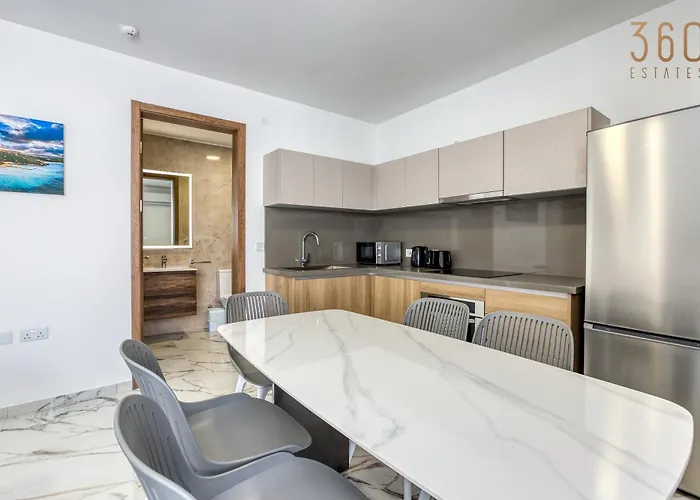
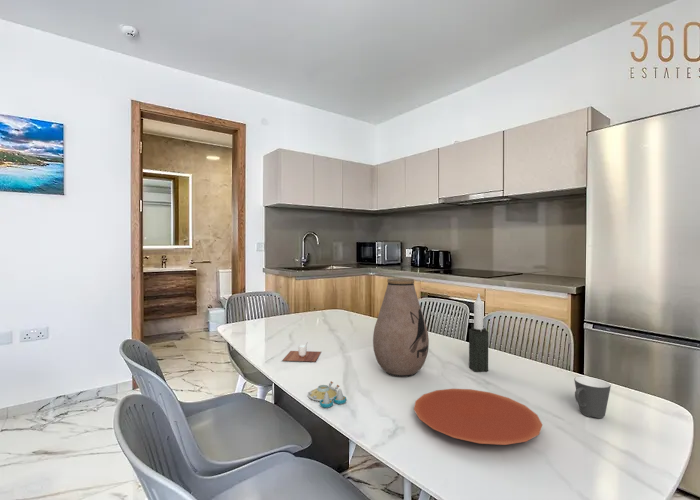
+ salt and pepper shaker set (326, 390)
+ plate (474, 416)
+ candle (478, 331)
+ cup (302, 348)
+ vase (400, 325)
+ cup (589, 399)
